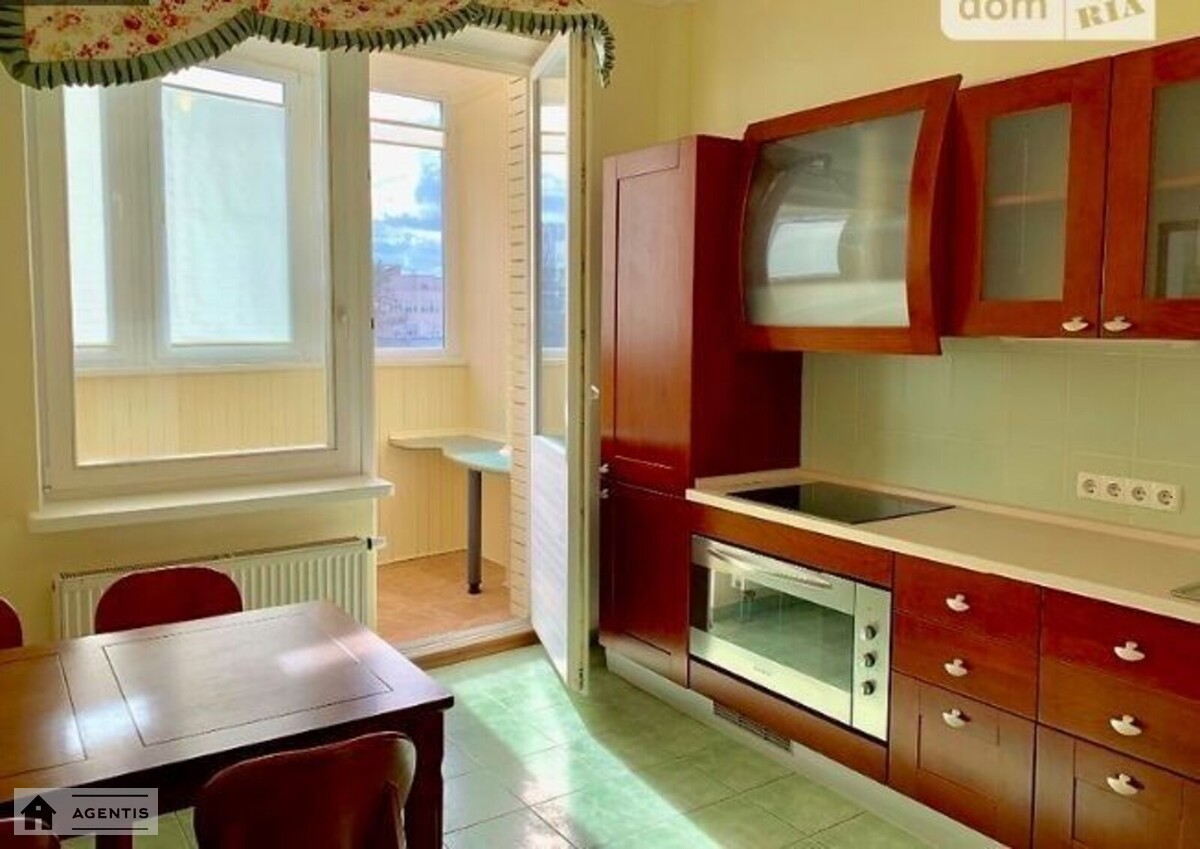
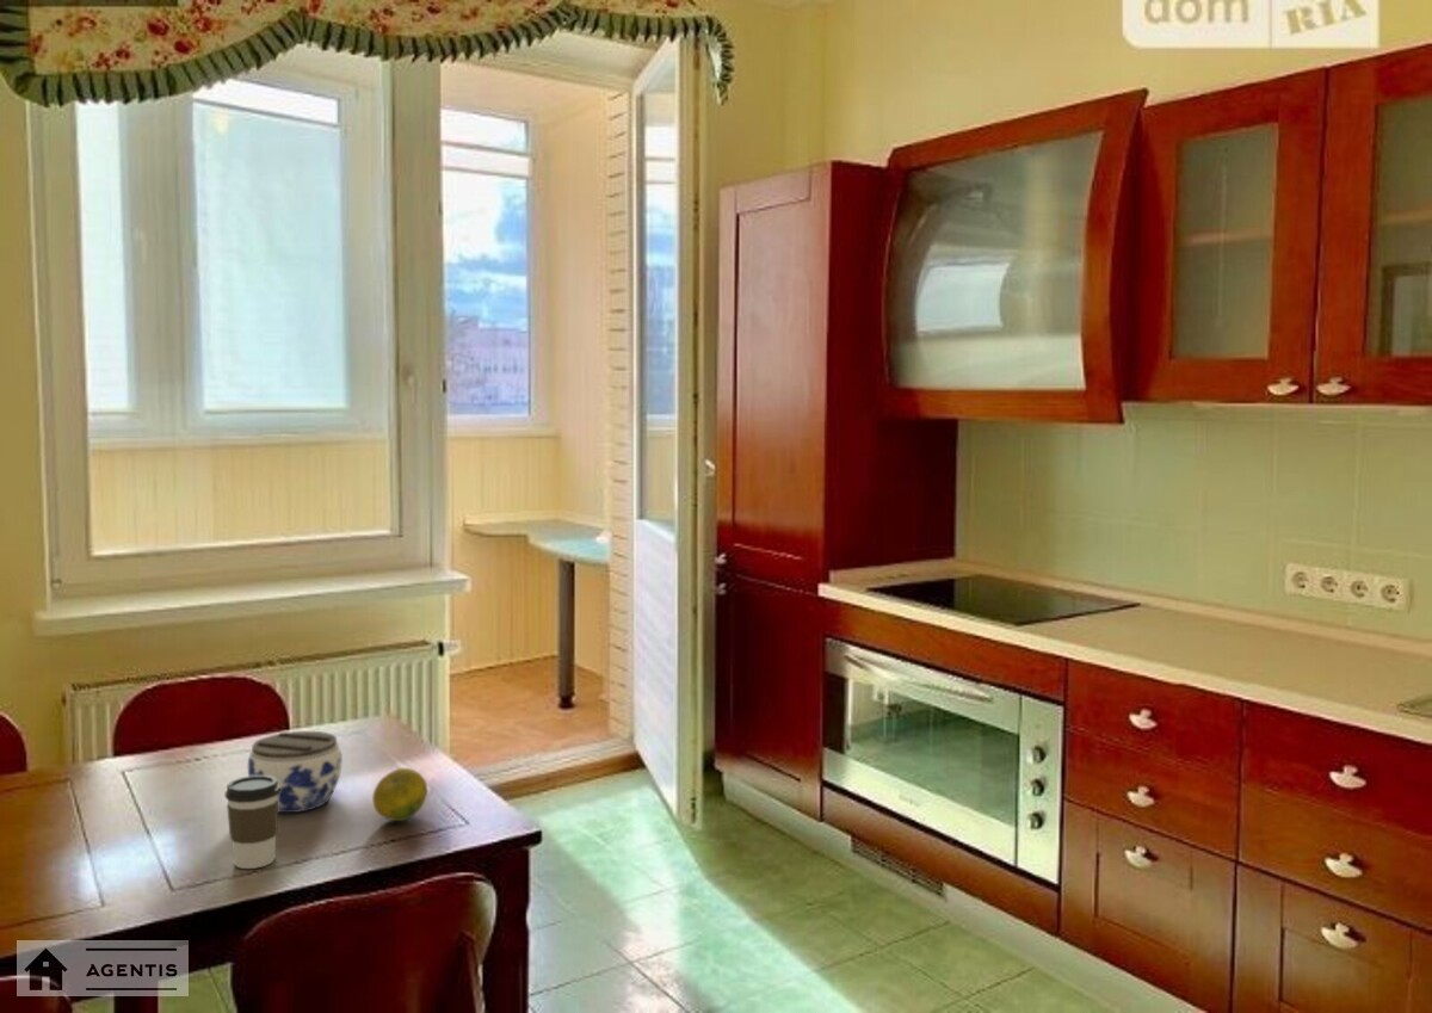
+ coffee cup (253, 821)
+ jar (295, 771)
+ fruit (400, 793)
